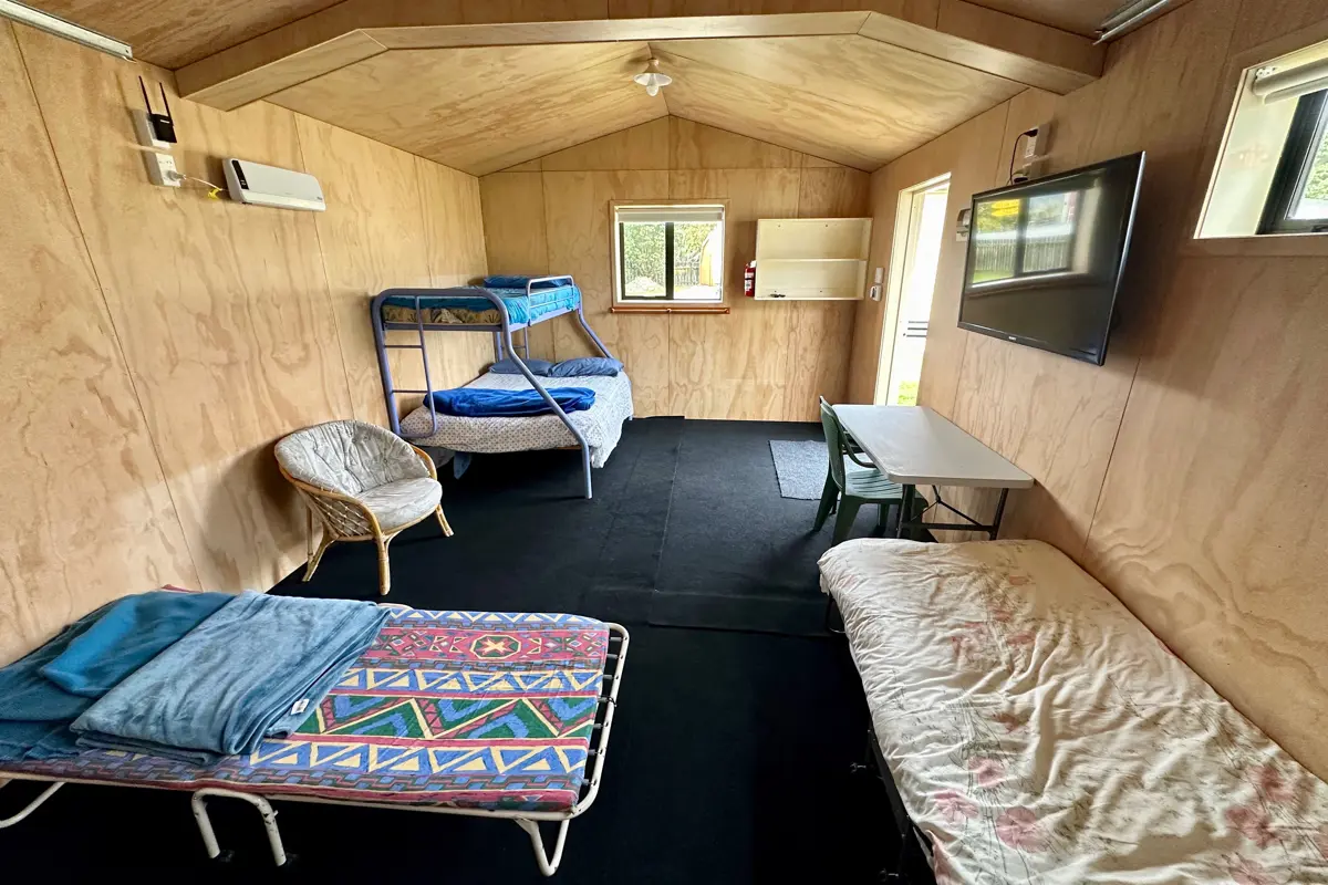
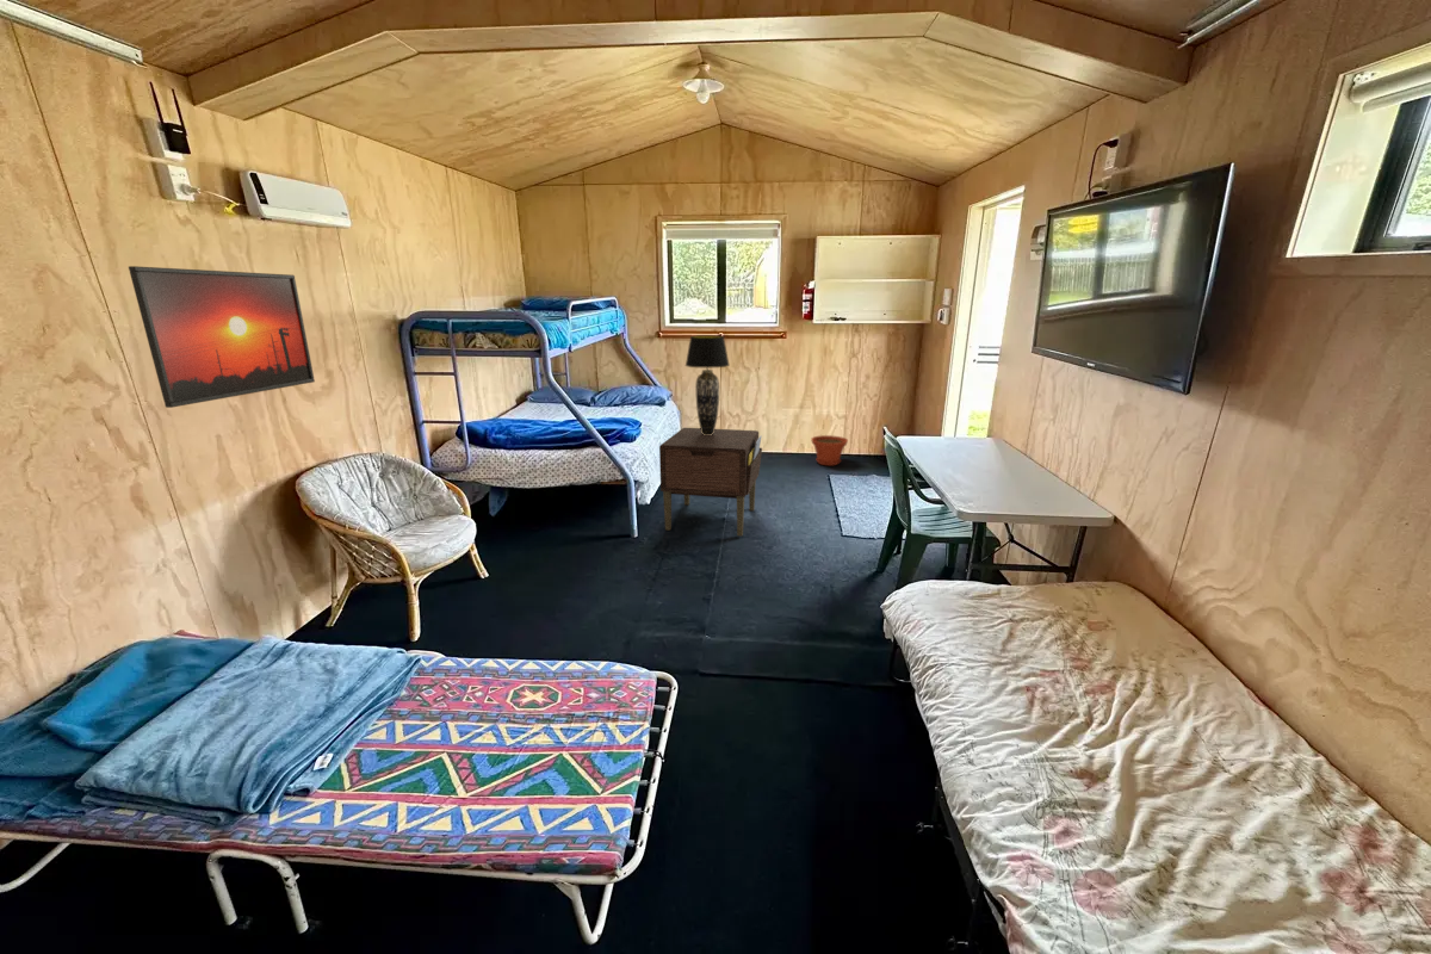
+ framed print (236, 334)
+ plant pot (829, 451)
+ nightstand (714, 479)
+ table lamp (707, 385)
